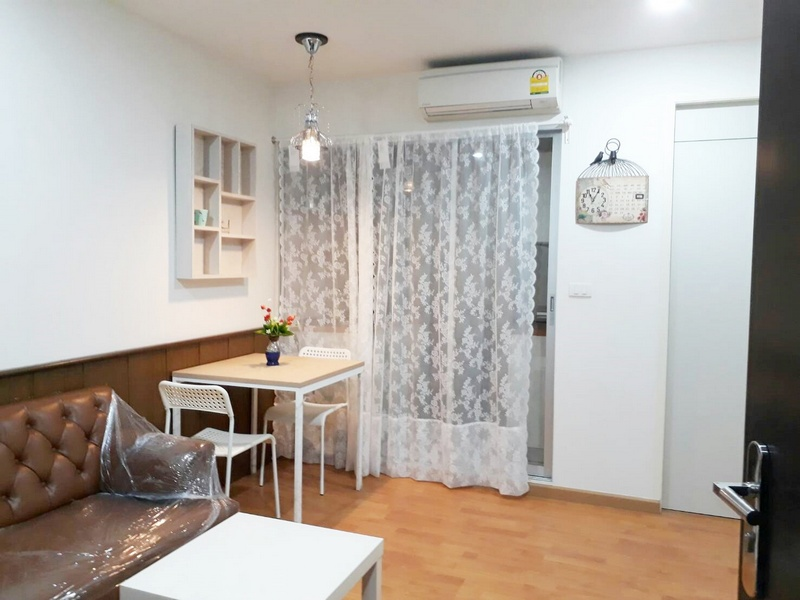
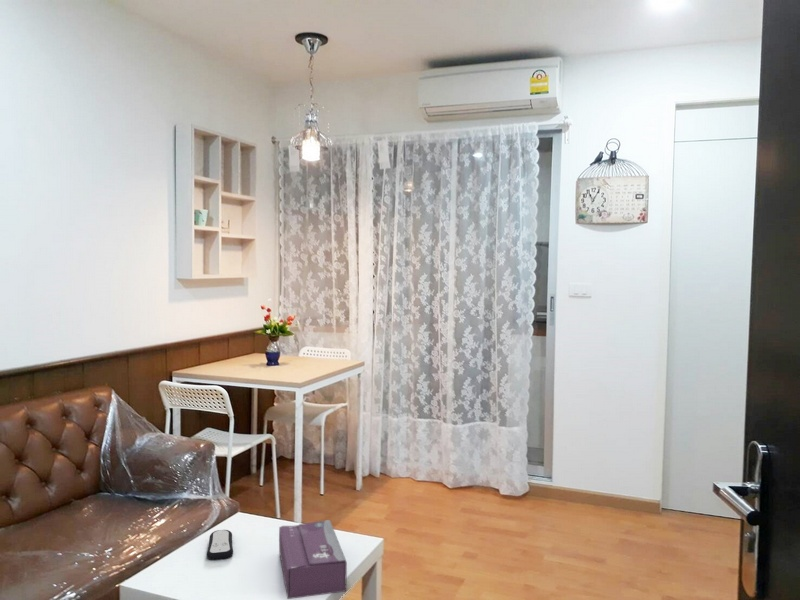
+ remote control (220, 543)
+ tissue box (310, 556)
